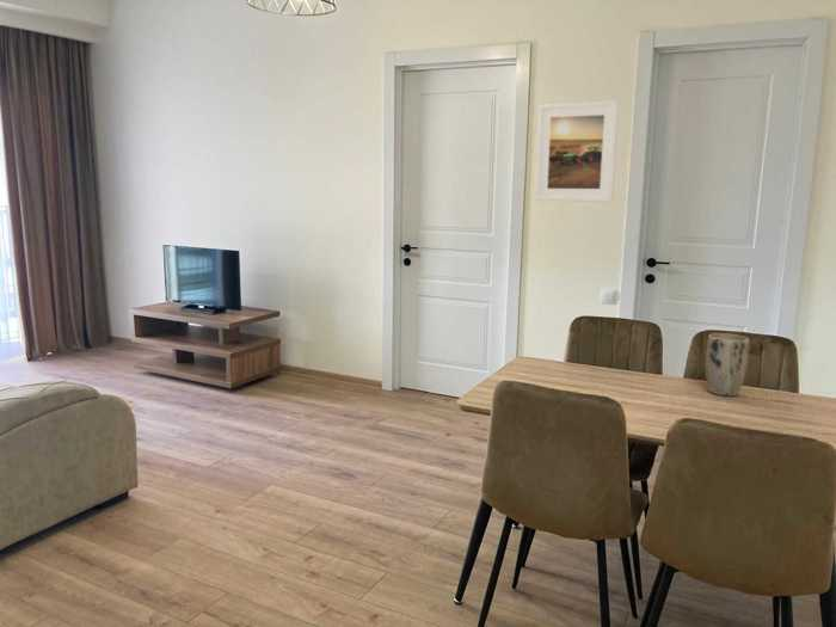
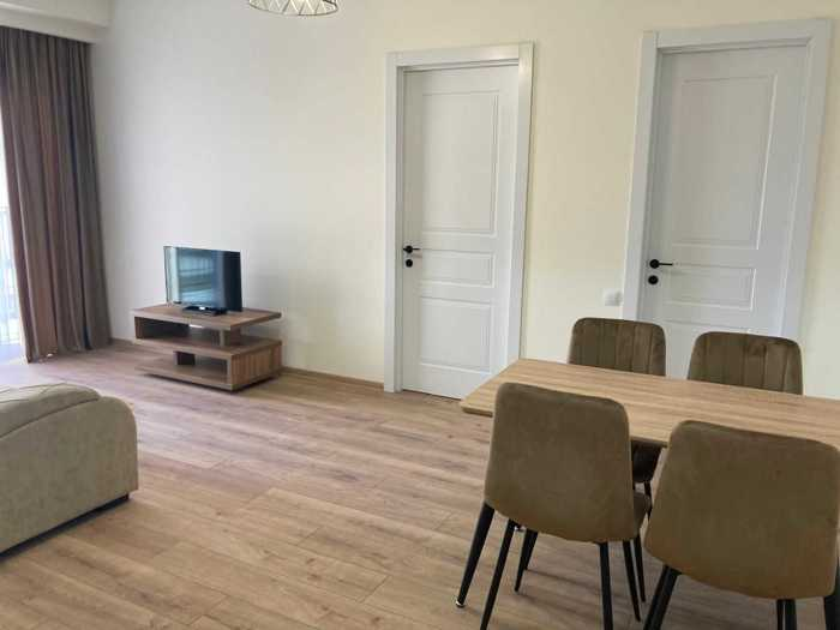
- plant pot (725, 364)
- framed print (574, 152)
